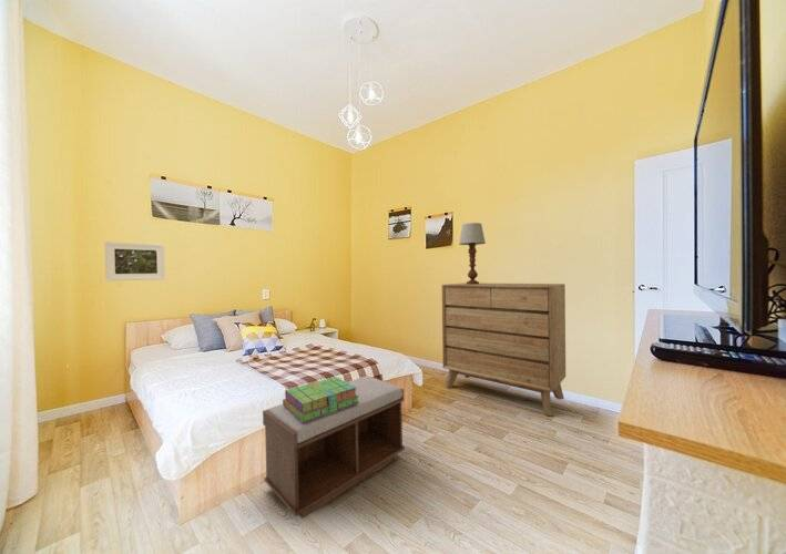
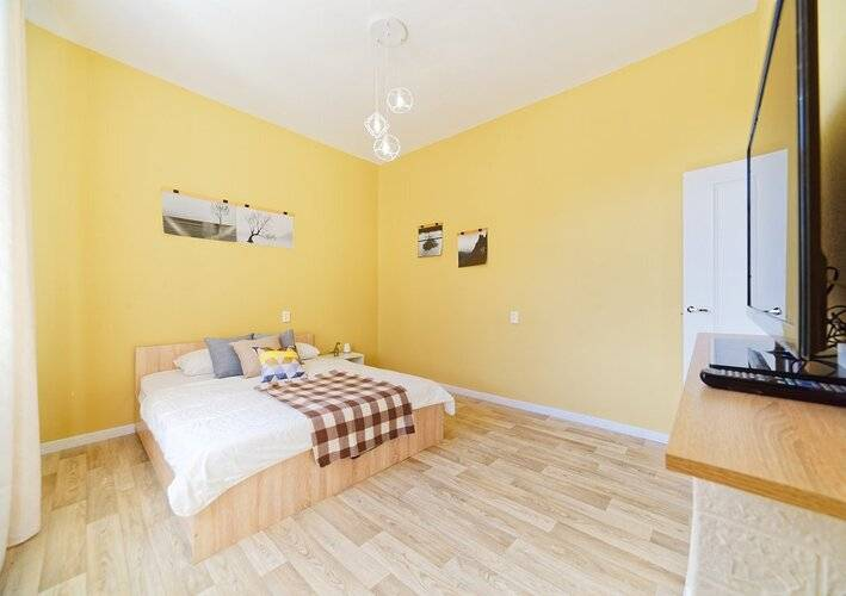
- dresser (500, 338)
- table lamp (472, 254)
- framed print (136, 261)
- stack of books (320, 396)
- bench (339, 433)
